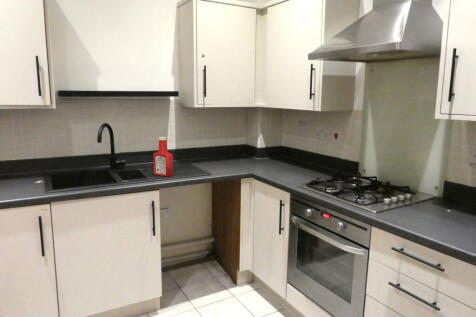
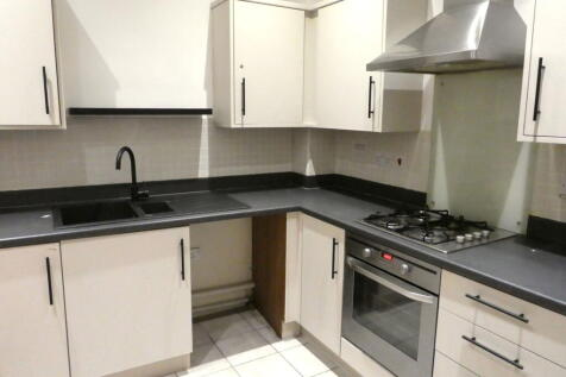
- soap bottle (163, 156)
